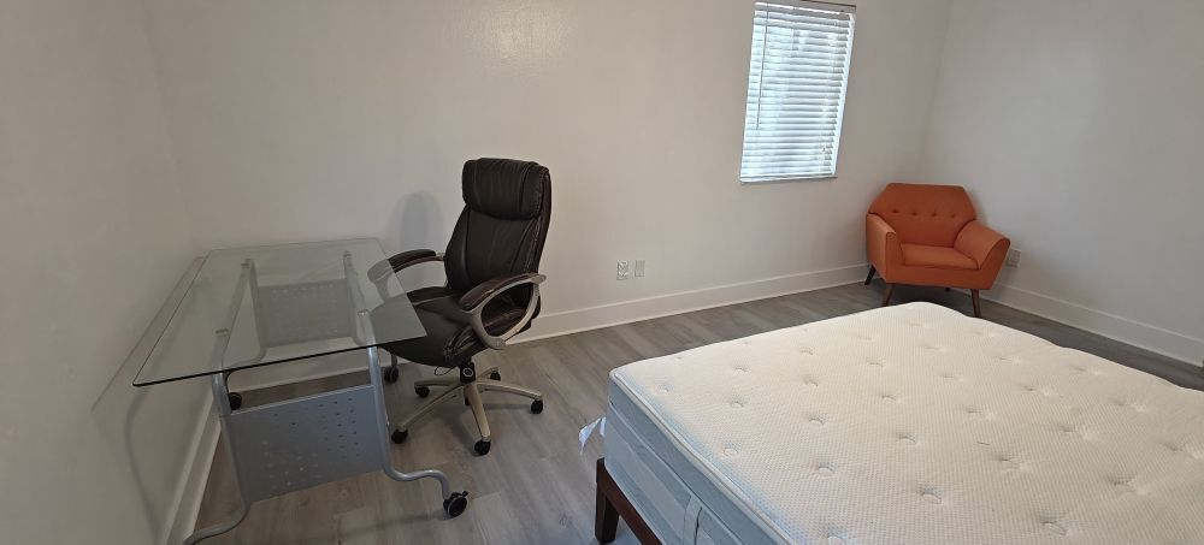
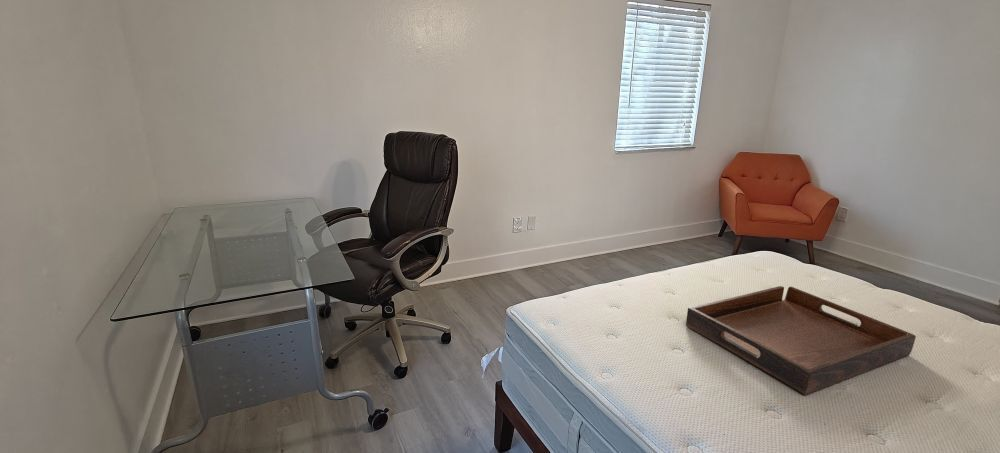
+ serving tray (794, 329)
